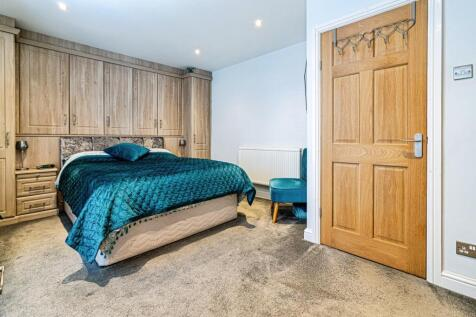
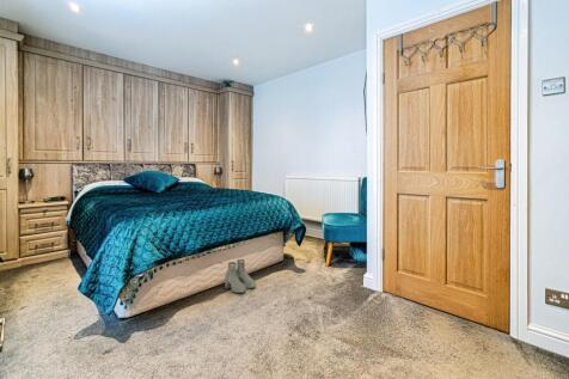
+ boots (239, 274)
